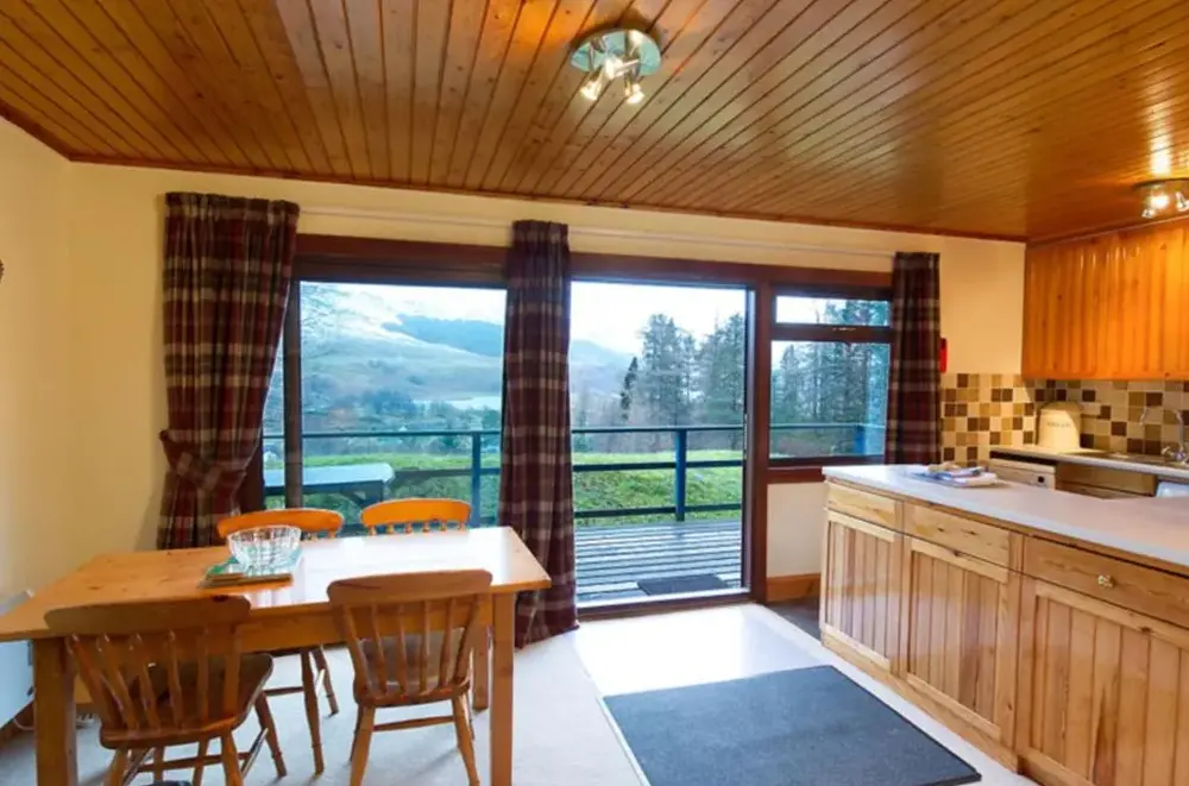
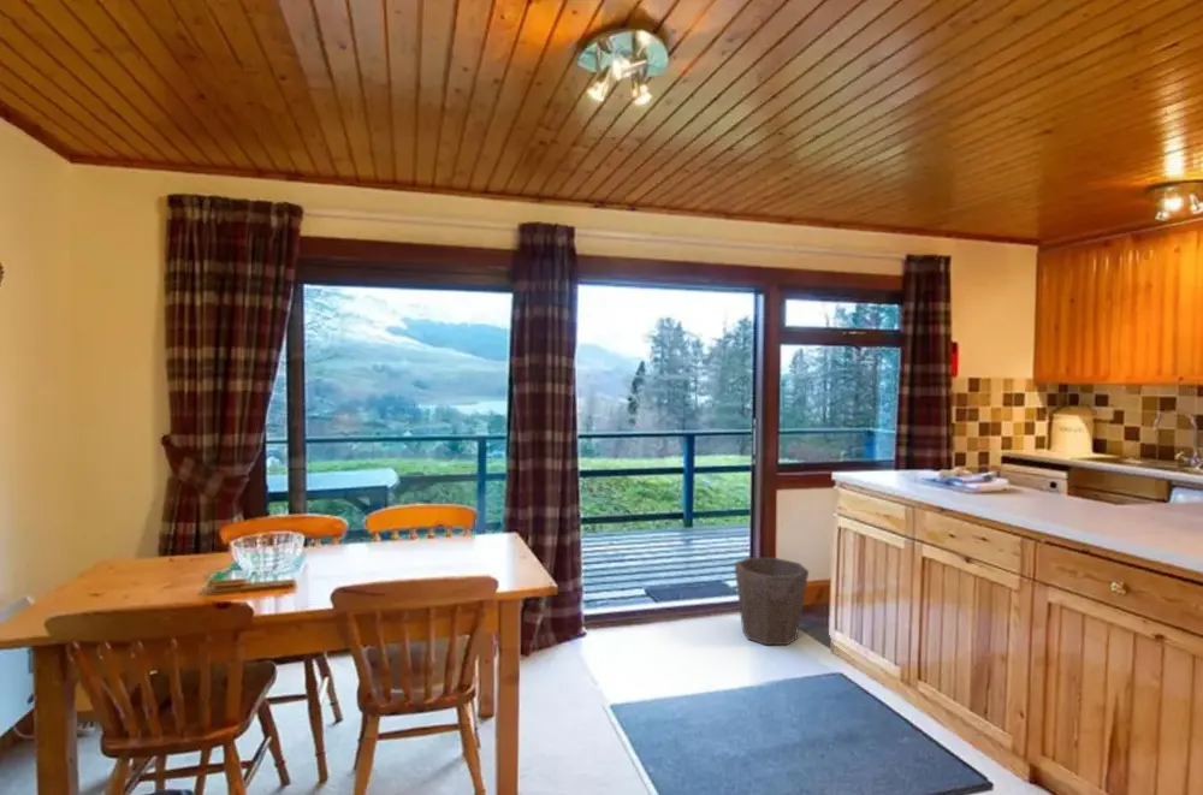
+ waste bin (770, 600)
